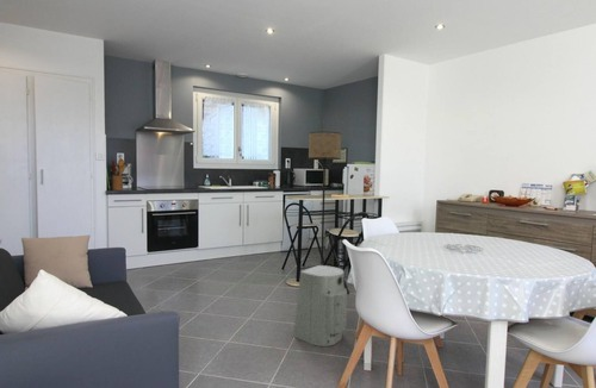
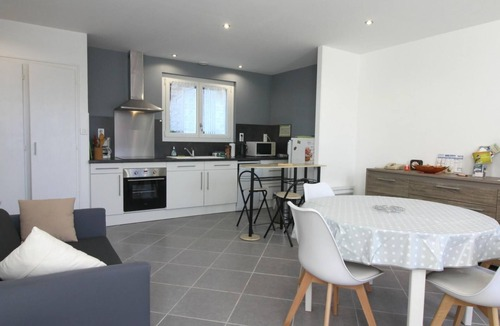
- fan (323, 303)
- floor lamp (323, 214)
